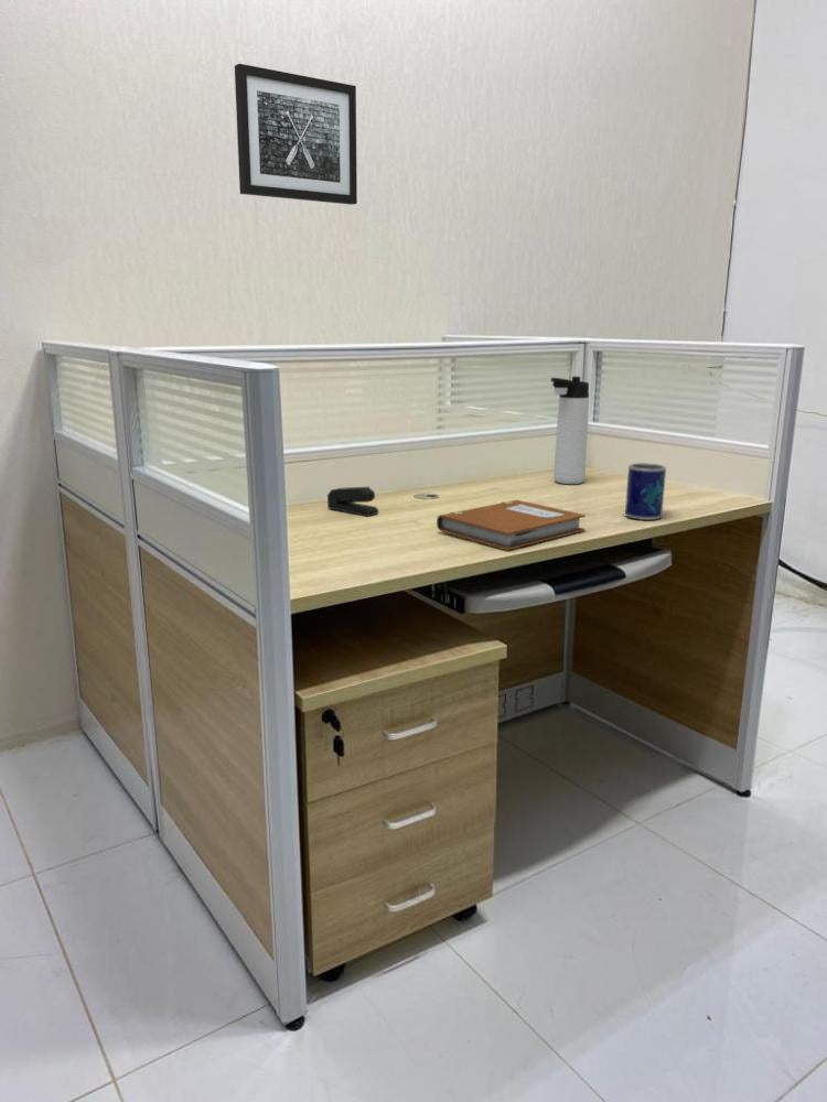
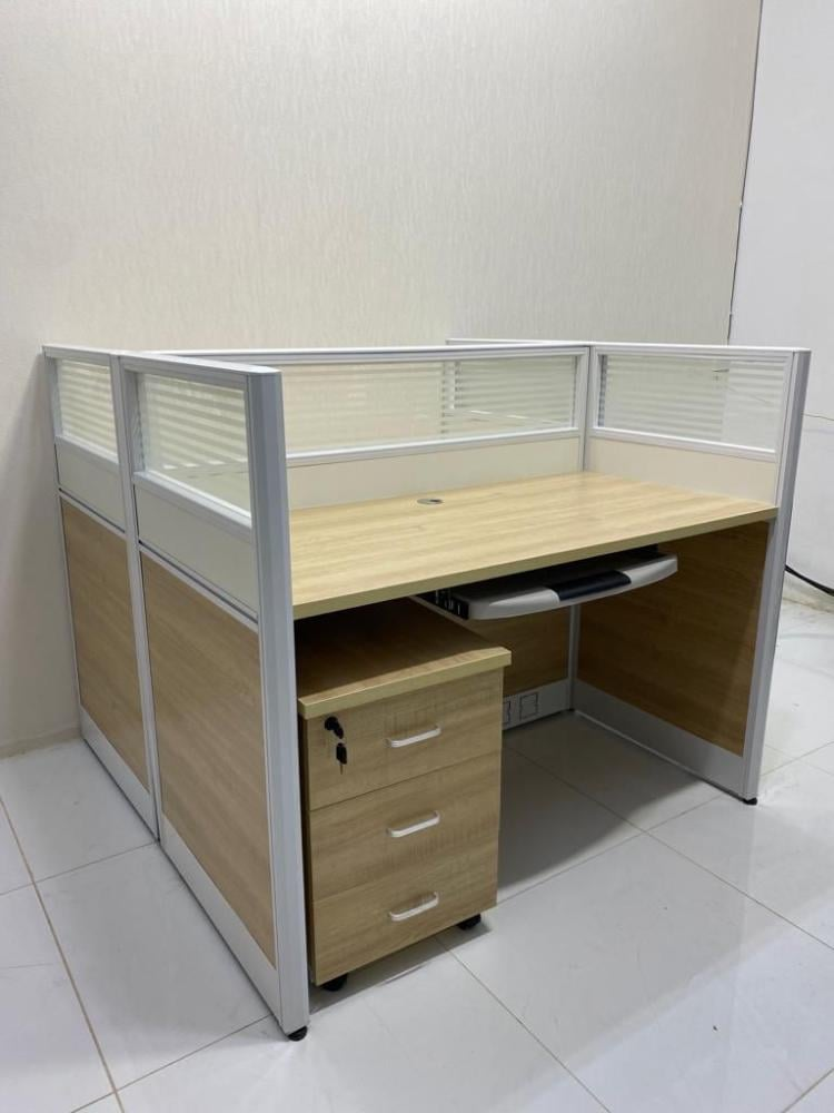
- wall art (299, 138)
- notebook (512, 521)
- stapler (352, 498)
- mug (648, 489)
- thermos bottle (567, 430)
